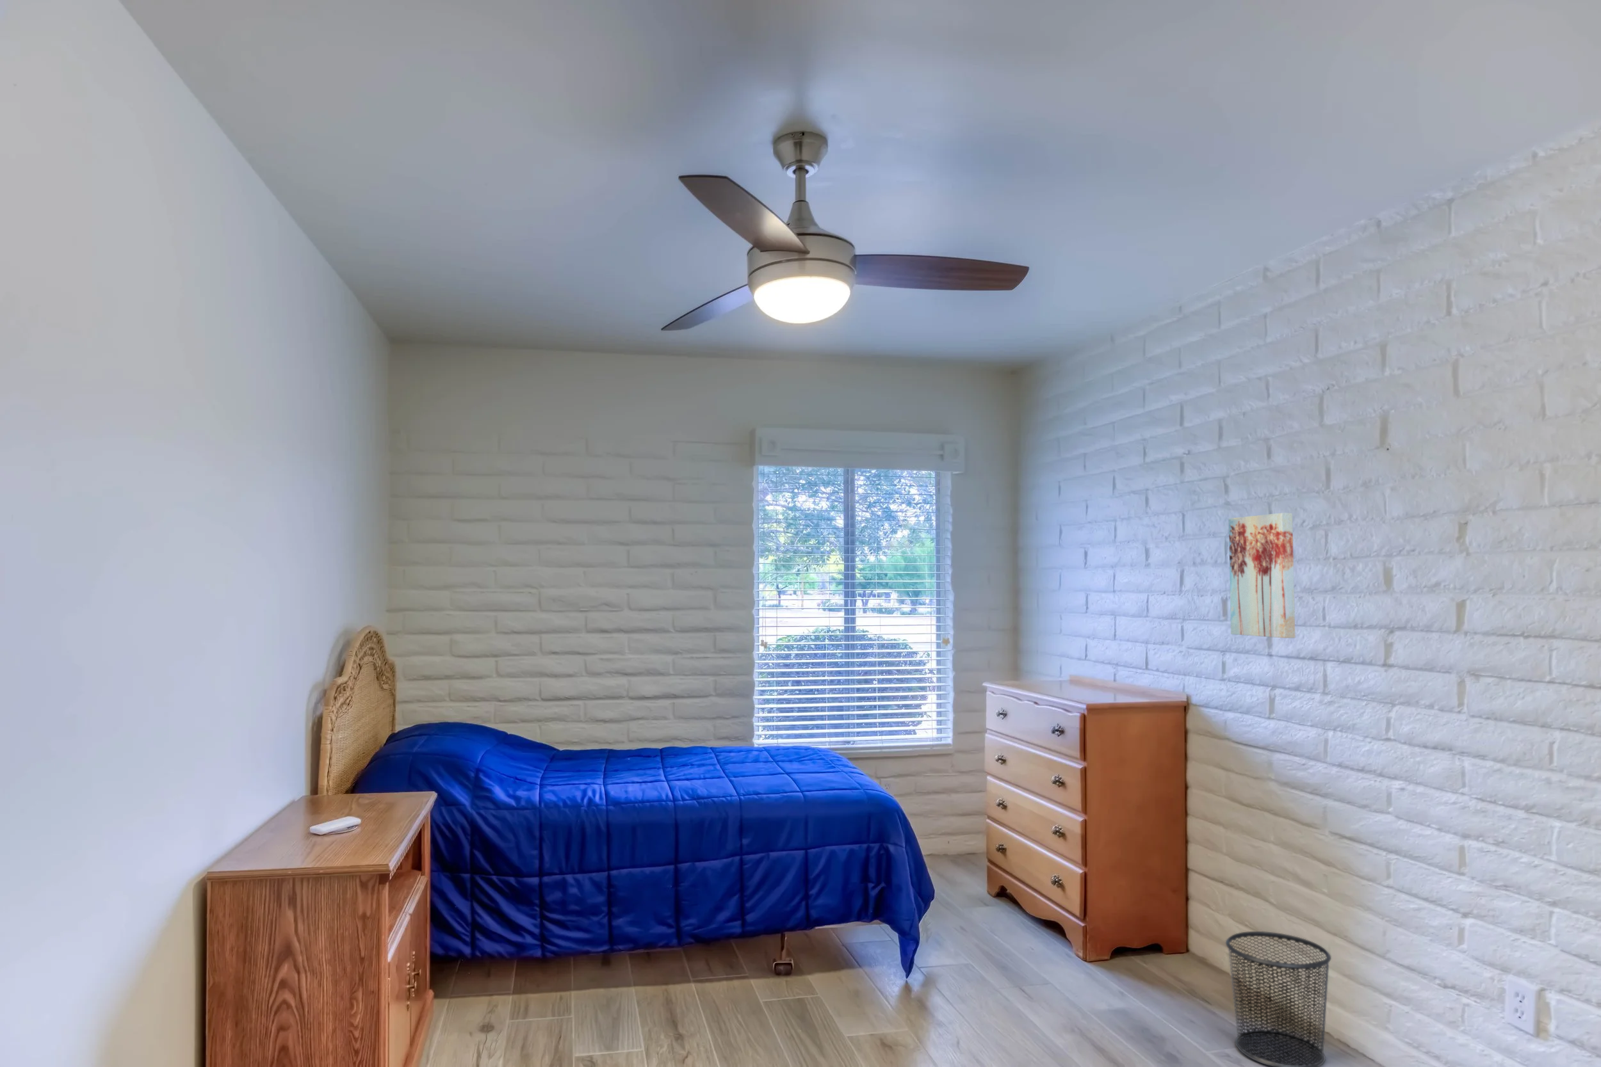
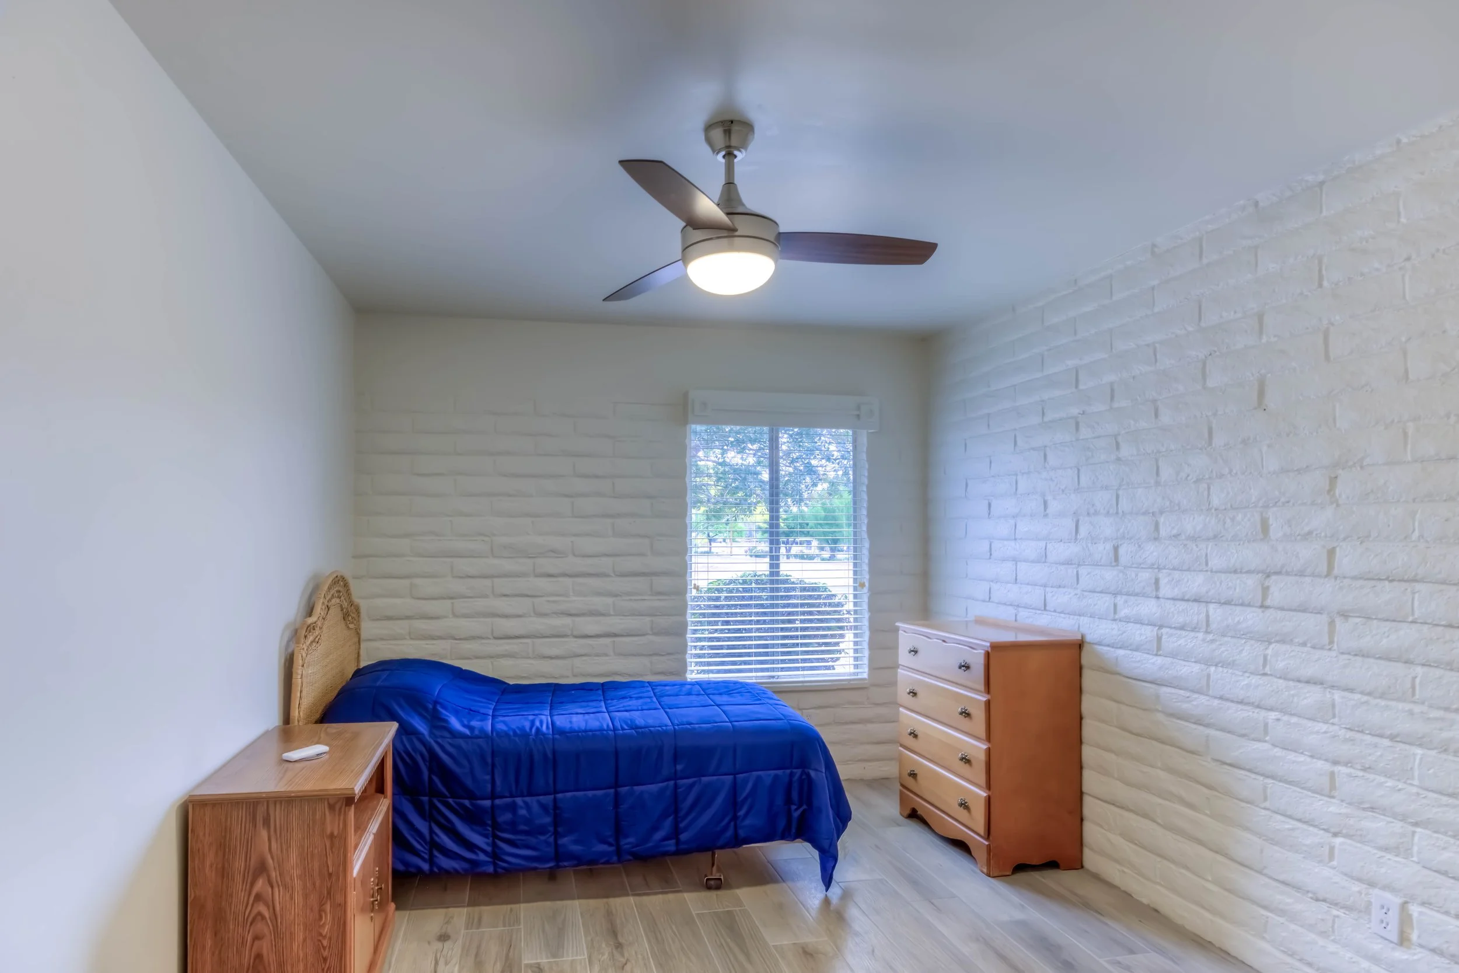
- wall art (1260, 575)
- waste bin (1278, 998)
